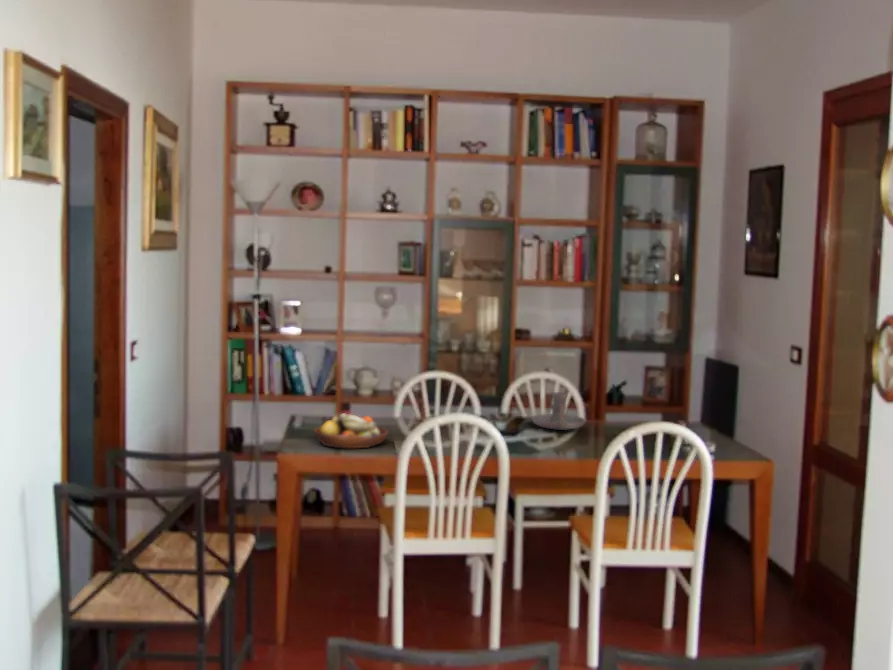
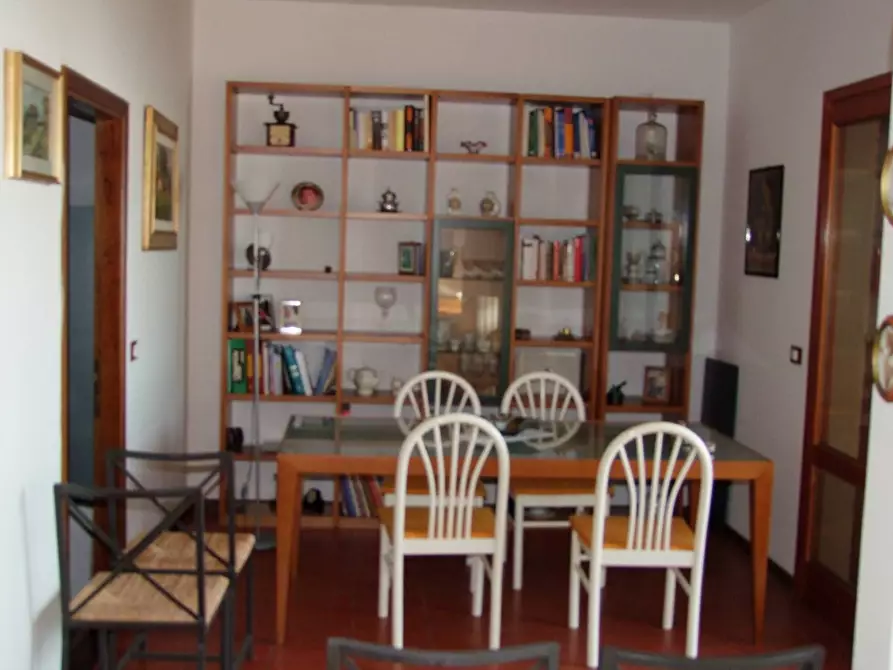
- candle holder (559, 411)
- fruit bowl (351, 427)
